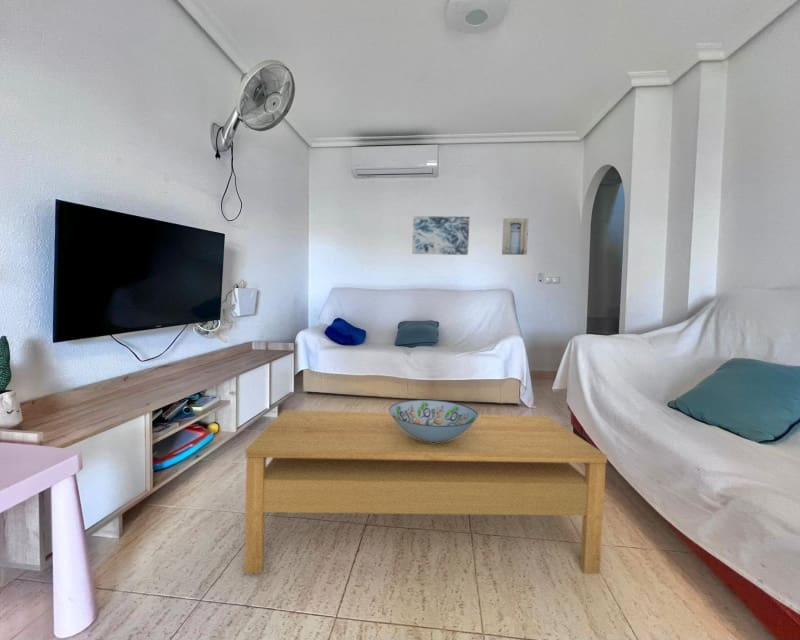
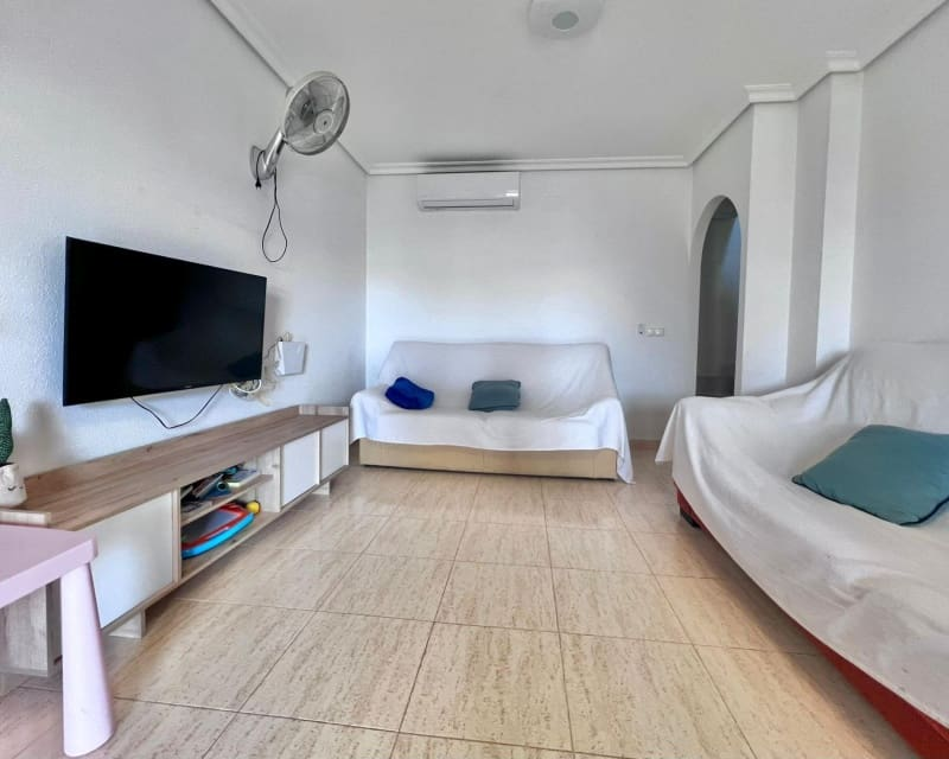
- wall art (440, 235)
- wall art (515, 236)
- decorative bowl (432, 424)
- coffee table (421, 481)
